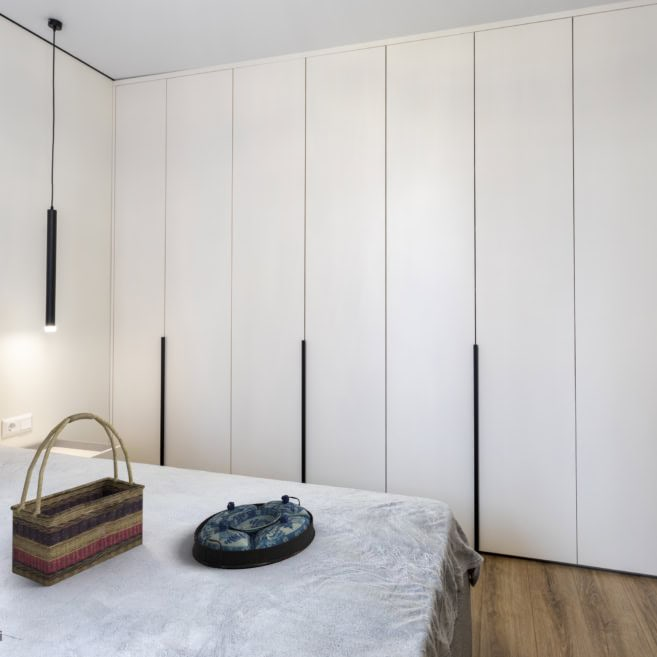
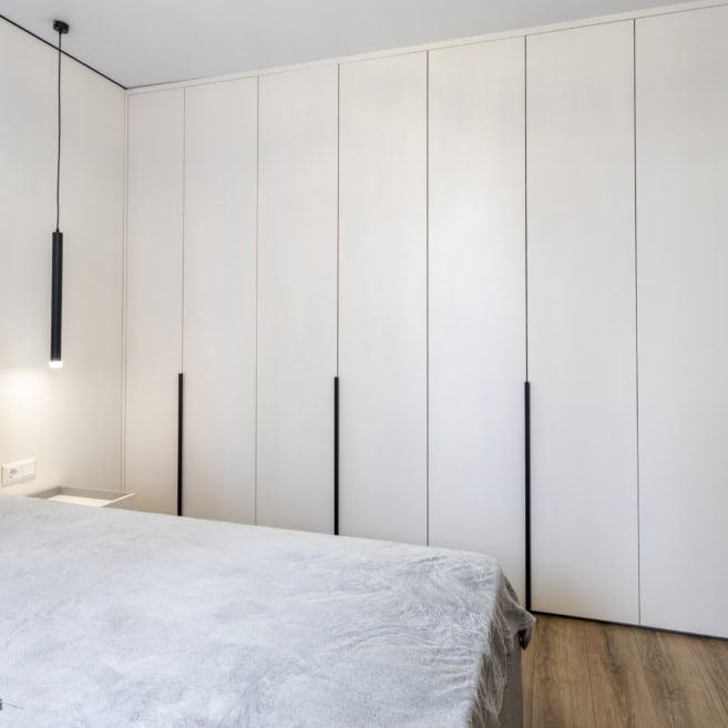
- serving tray (256, 522)
- woven basket (82, 485)
